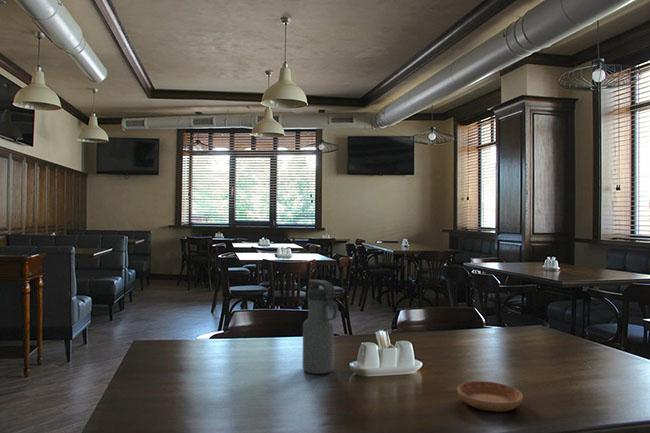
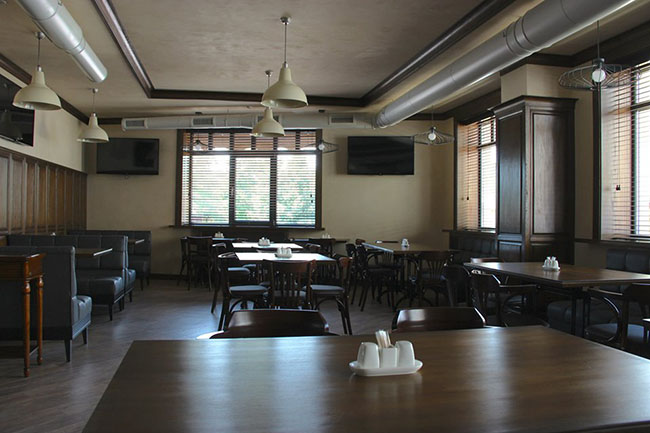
- saucer (489, 396)
- water bottle (318, 325)
